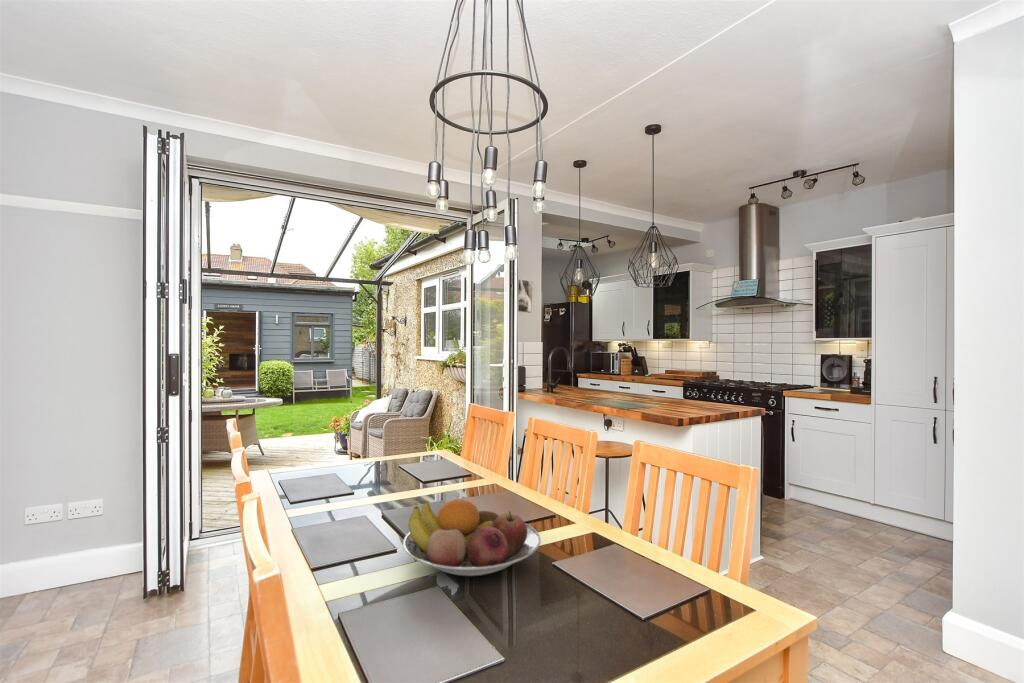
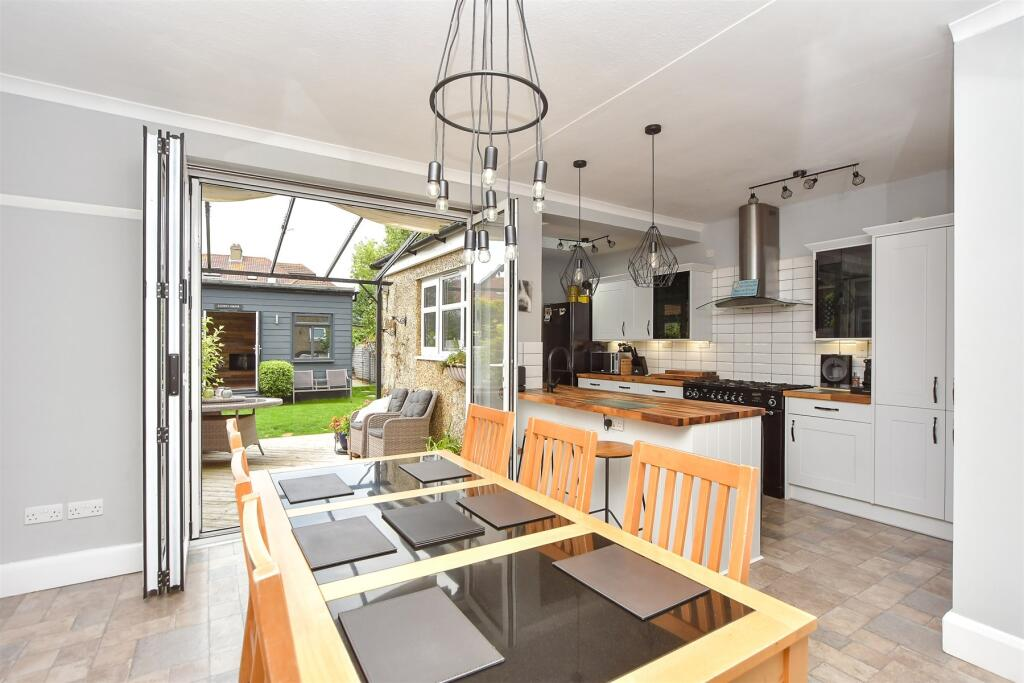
- fruit bowl (472, 532)
